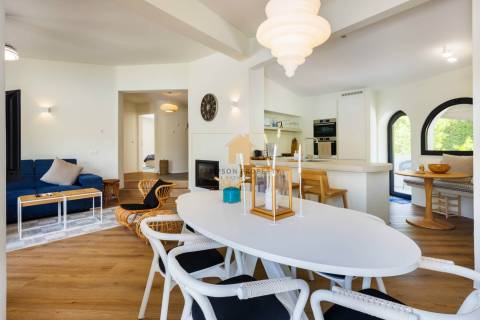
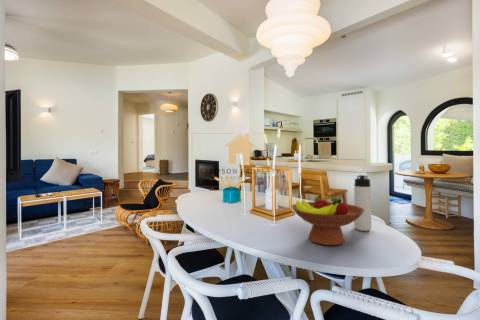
+ fruit bowl (326, 217)
+ thermos bottle (362, 202)
